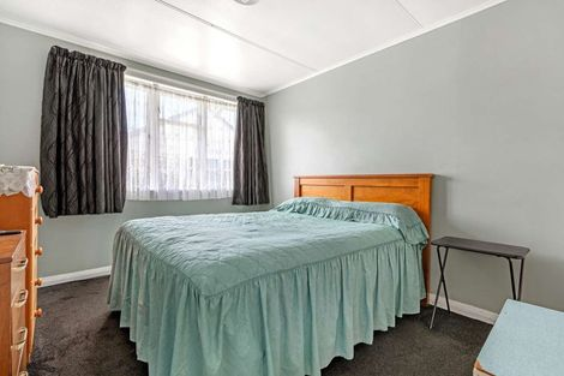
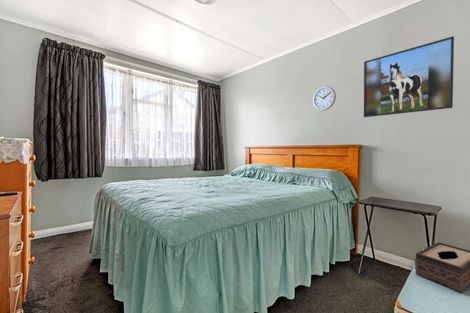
+ wall clock (323, 98)
+ tissue box (448, 264)
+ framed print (403, 82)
